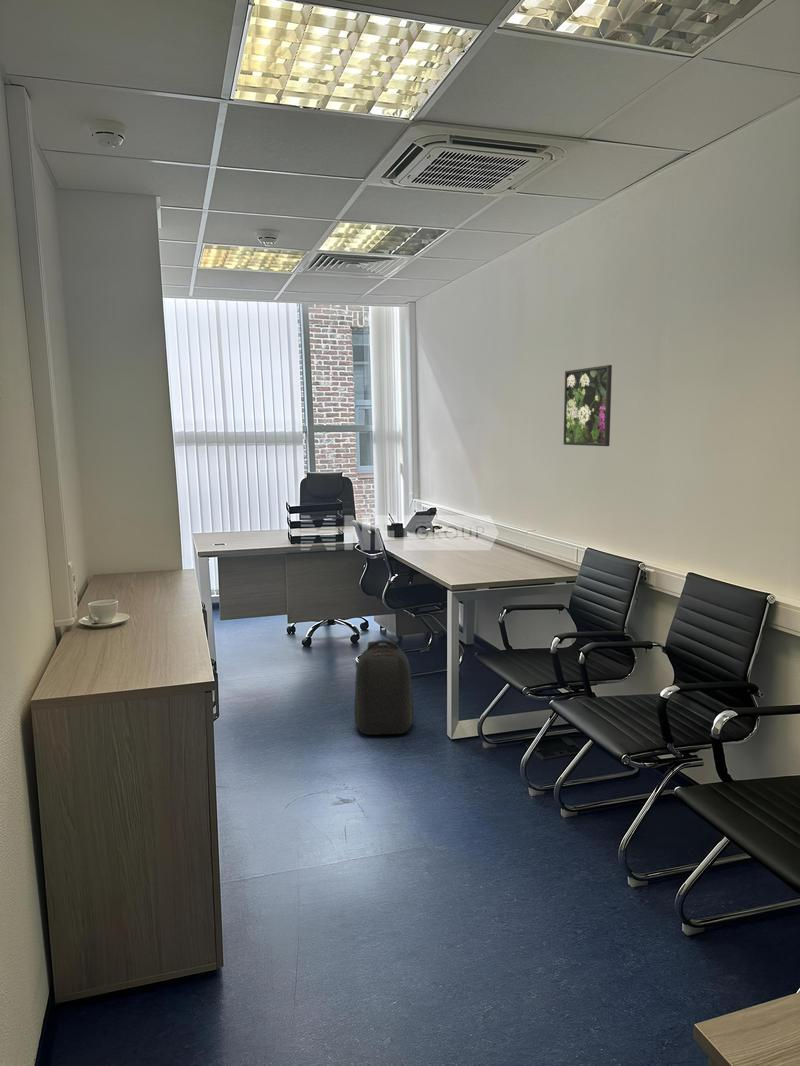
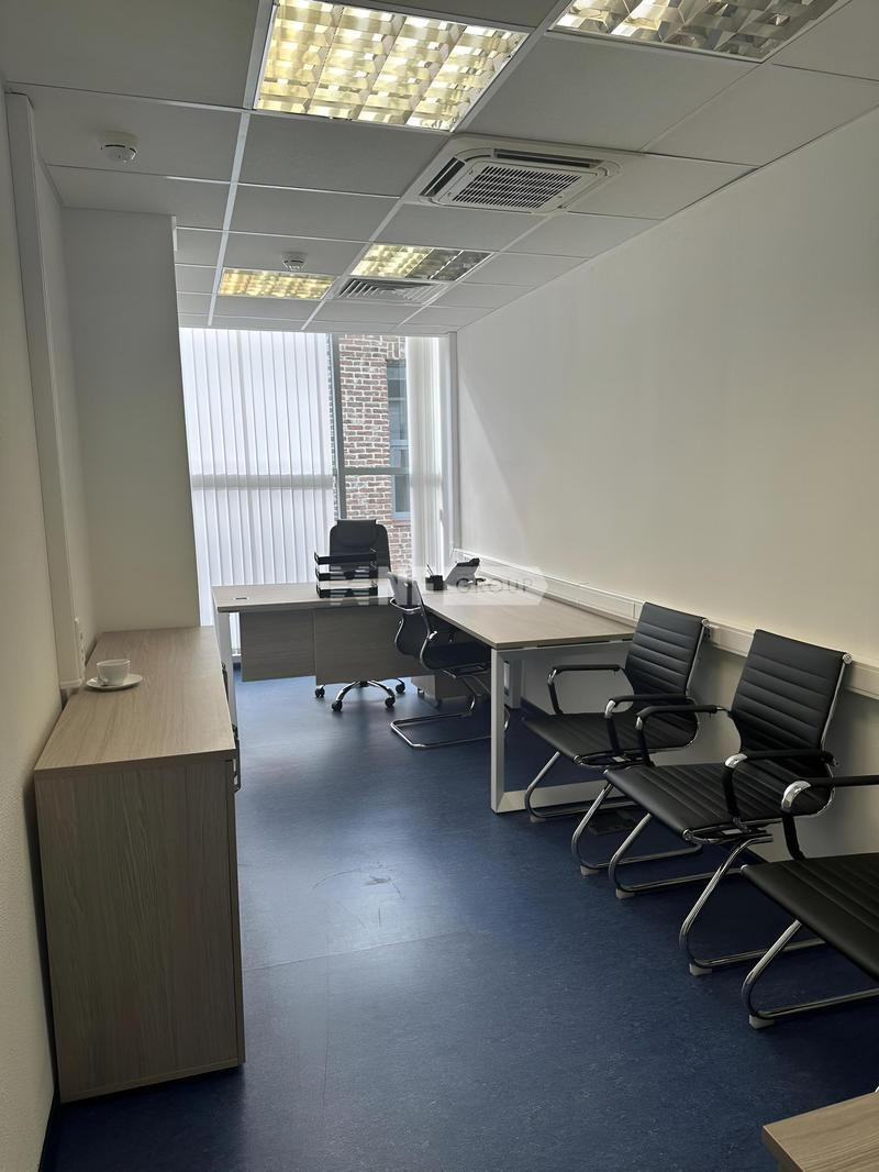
- backpack (383, 684)
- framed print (586, 407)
